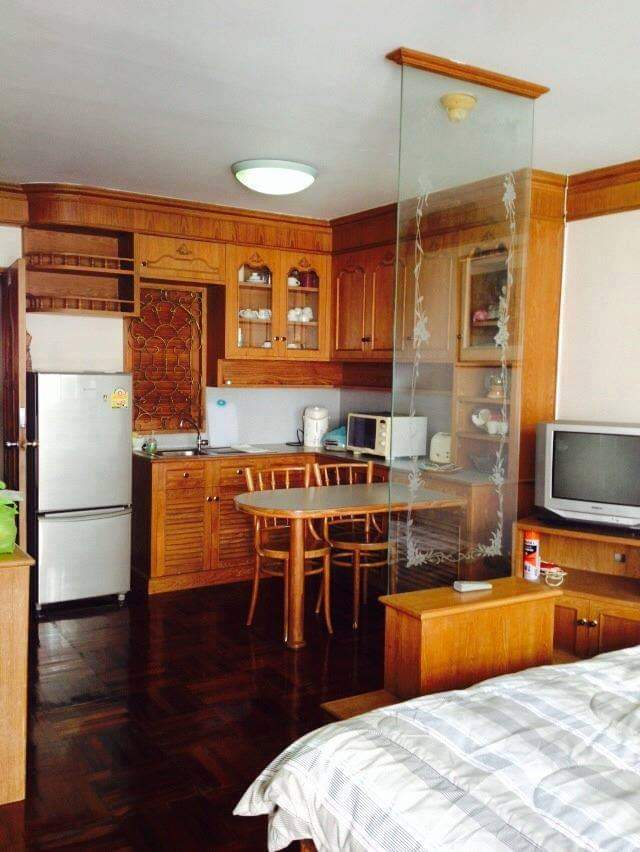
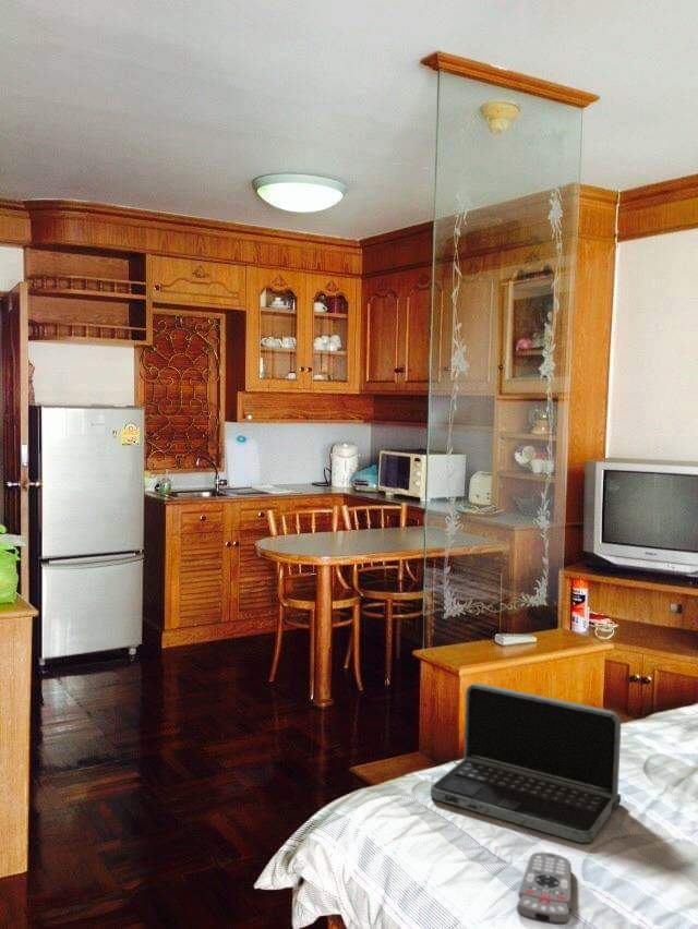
+ remote control (546, 885)
+ laptop (521, 750)
